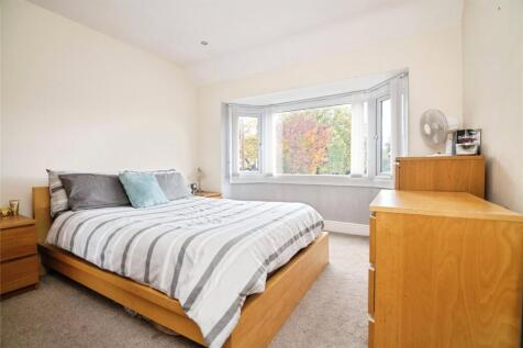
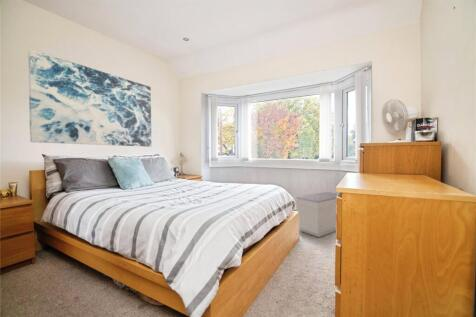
+ wall art (103, 108)
+ bench (322, 211)
